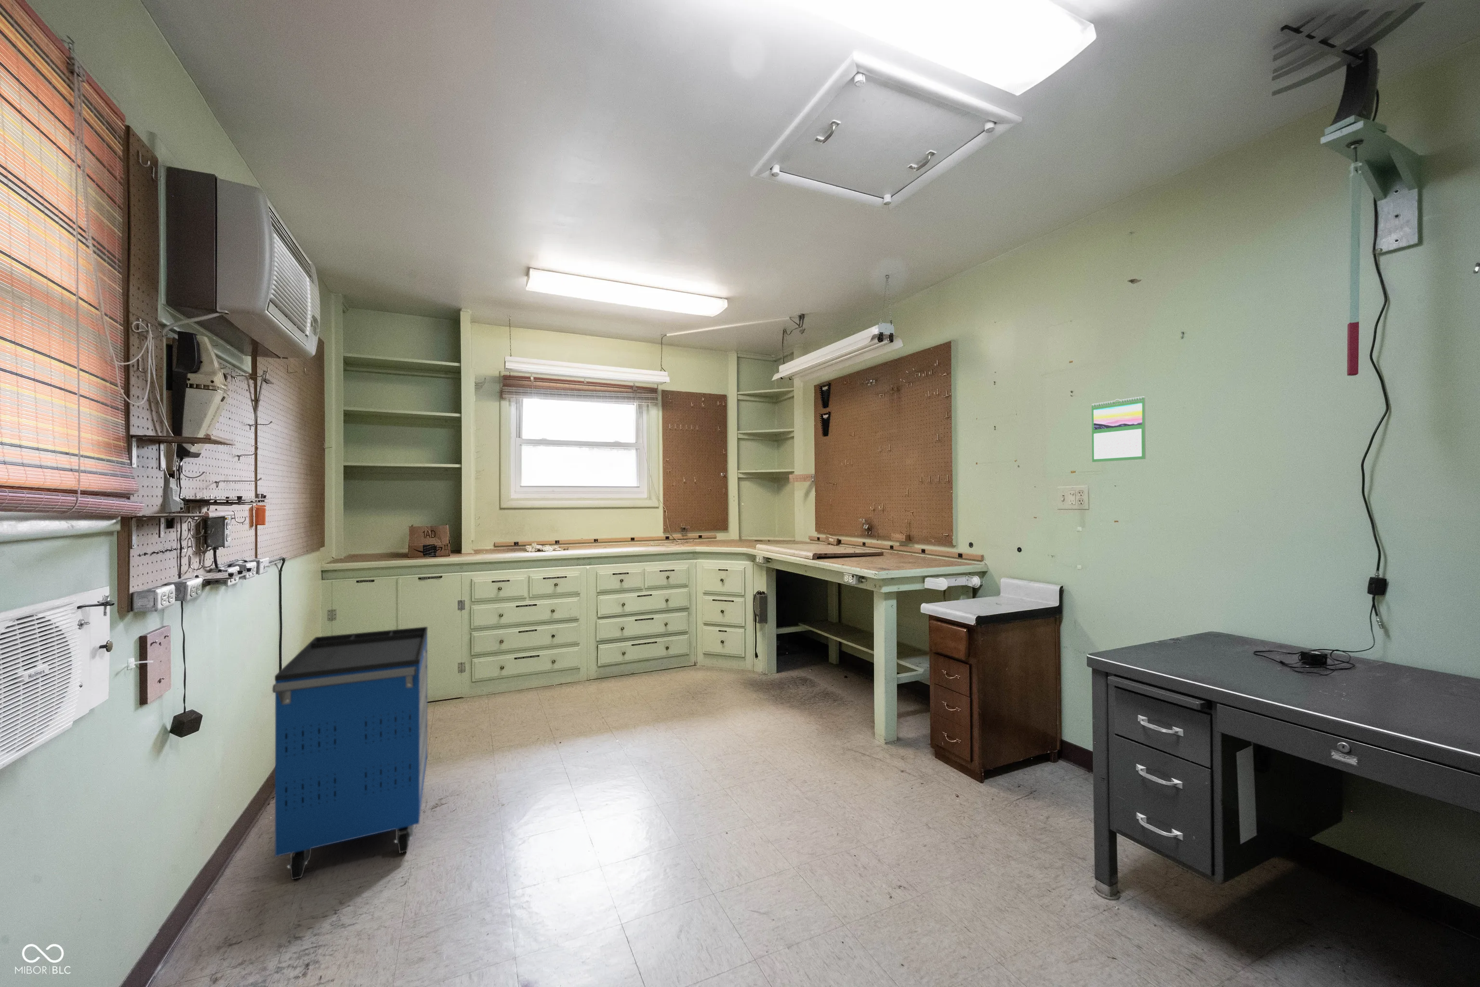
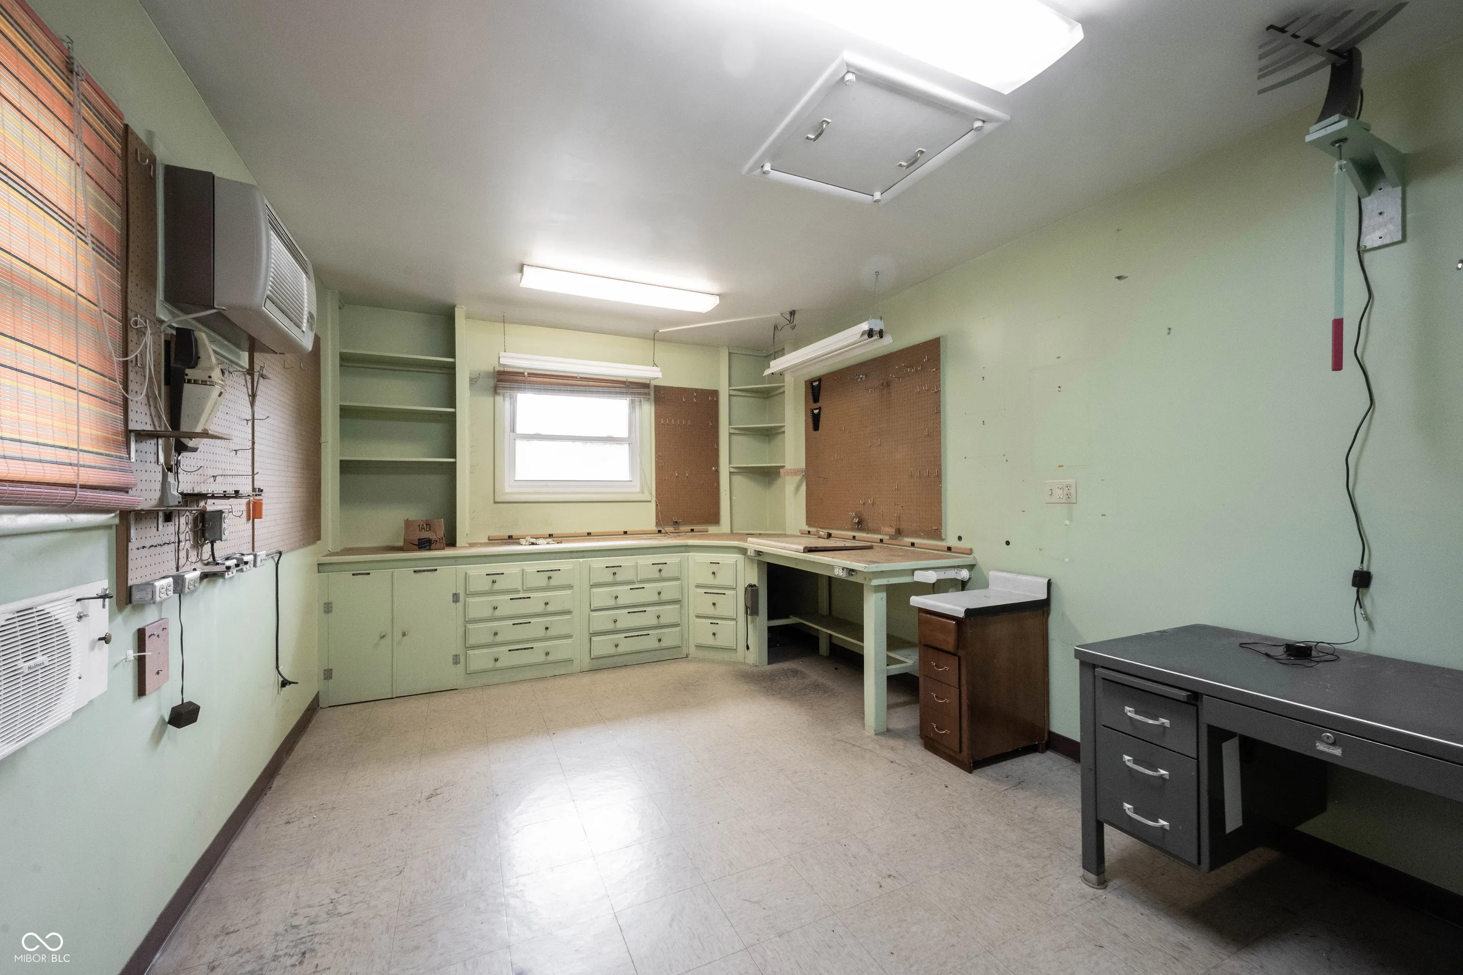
- storage cabinet (362, 739)
- calendar (1118, 430)
